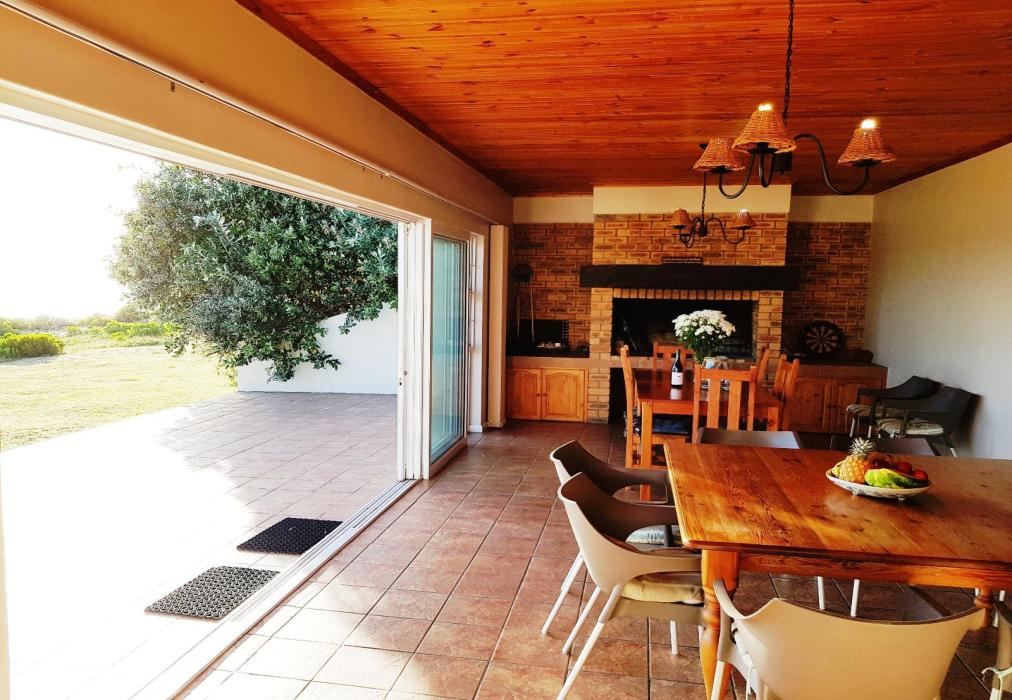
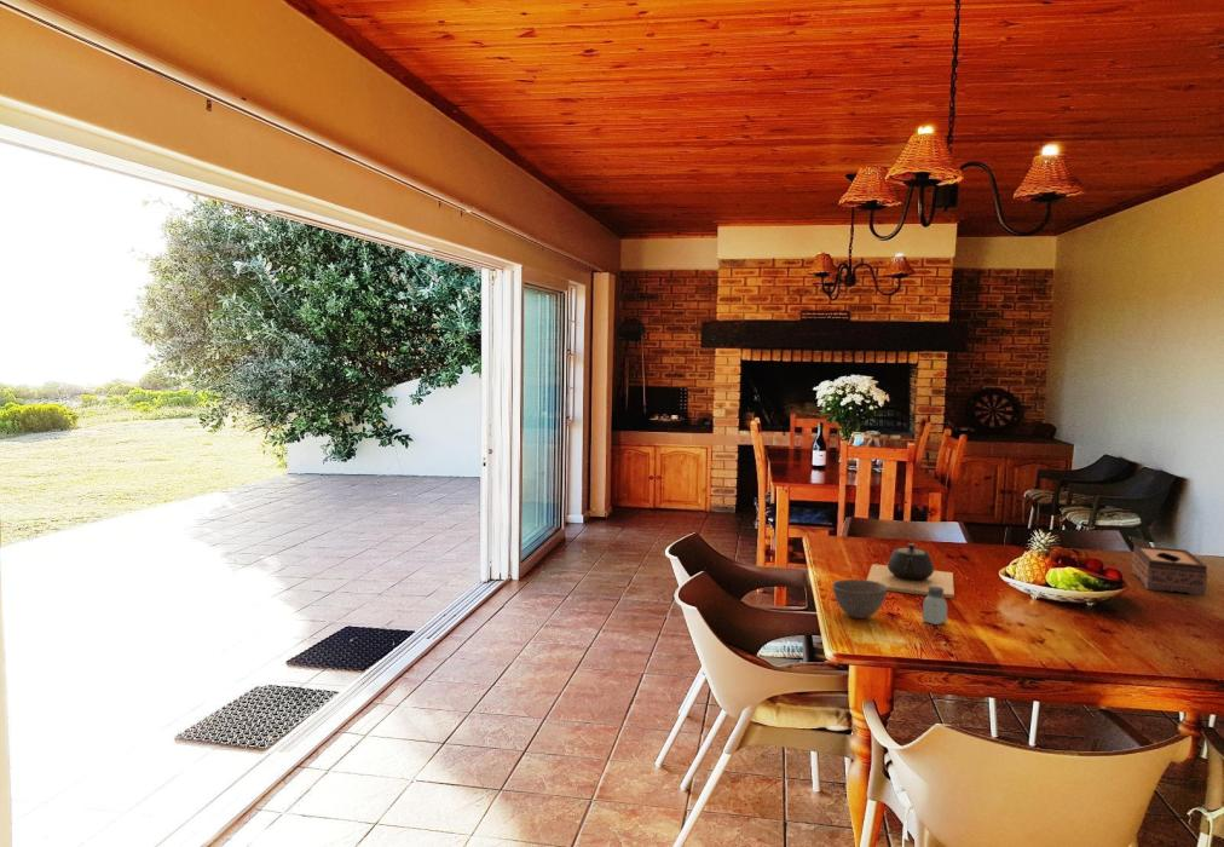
+ saltshaker (935, 605)
+ tissue box (1167, 569)
+ bowl (859, 599)
+ teapot (911, 563)
